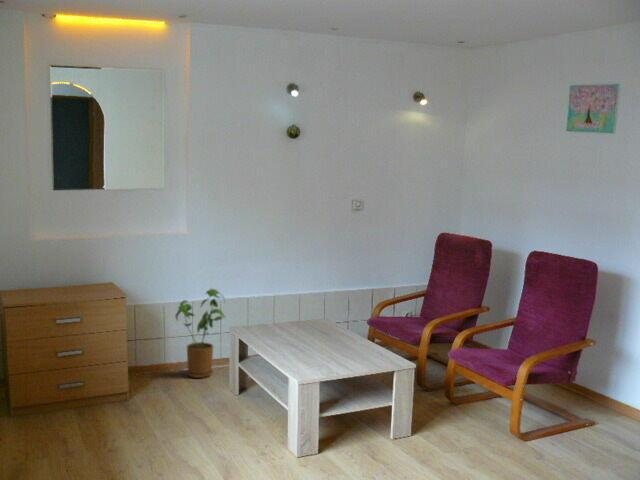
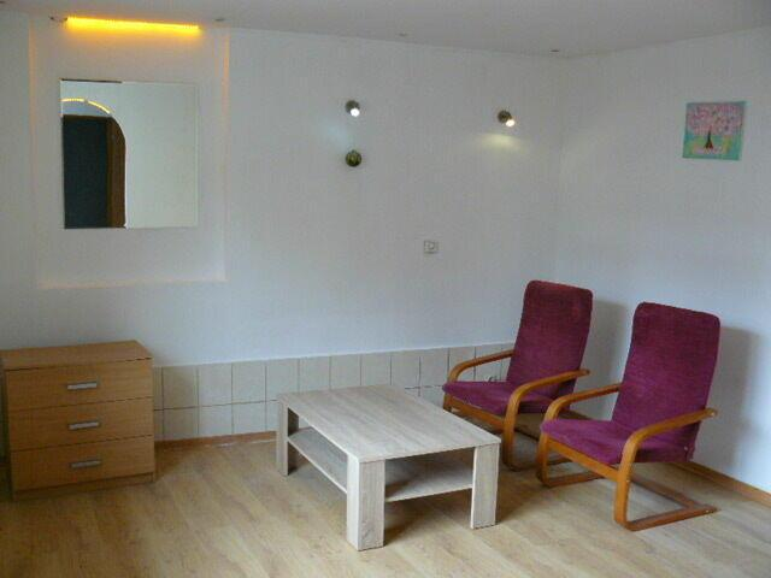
- house plant (203, 333)
